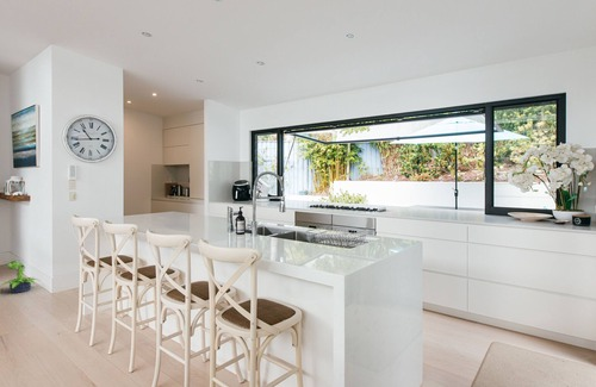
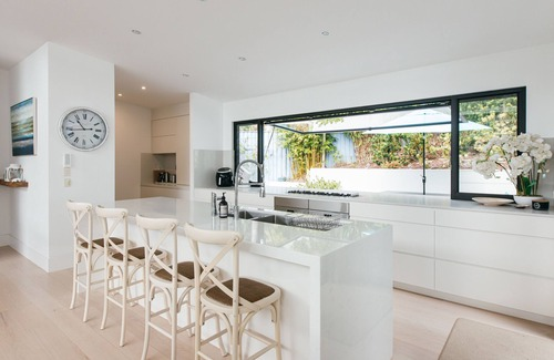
- potted plant (19, 274)
